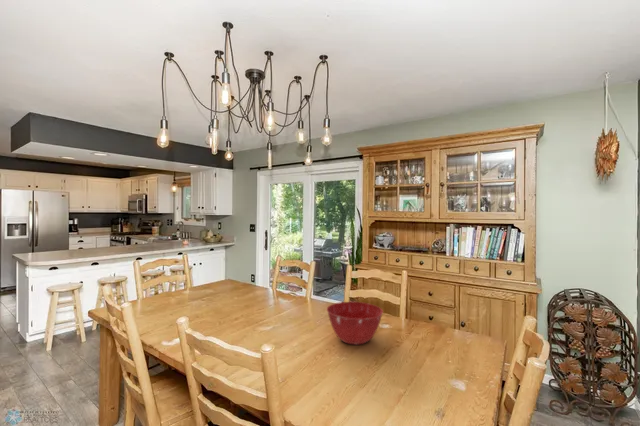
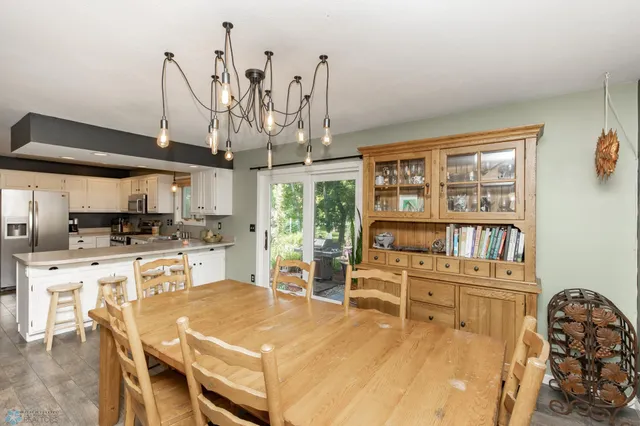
- mixing bowl (354, 324)
